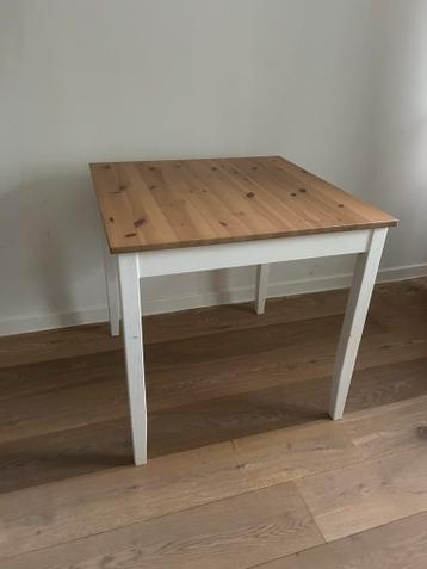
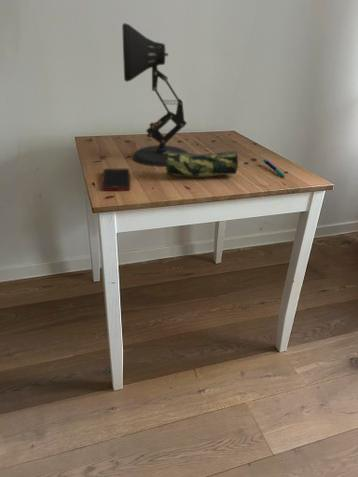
+ pen (274, 168)
+ desk lamp (160, 96)
+ pencil case (199, 163)
+ cell phone (116, 179)
